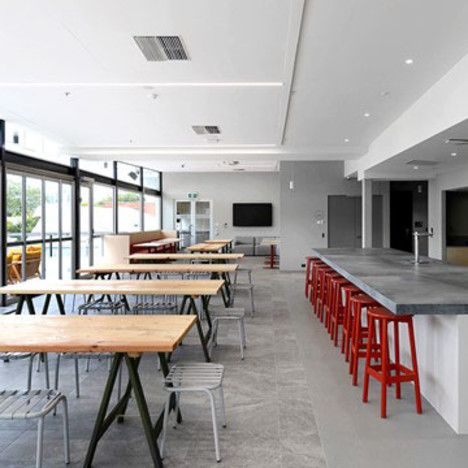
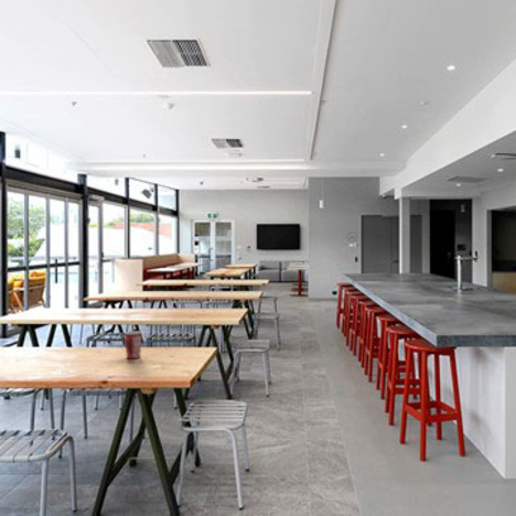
+ mug (131, 345)
